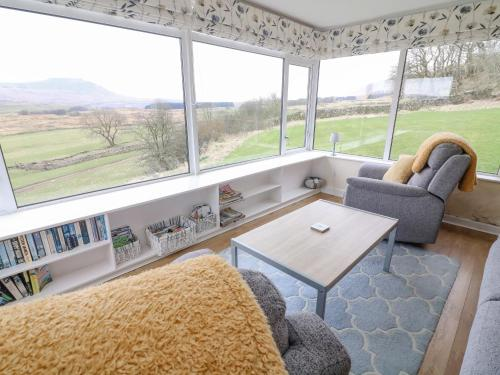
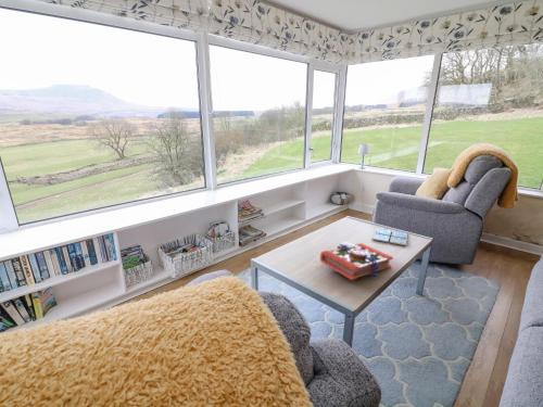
+ drink coaster (391, 236)
+ book (356, 258)
